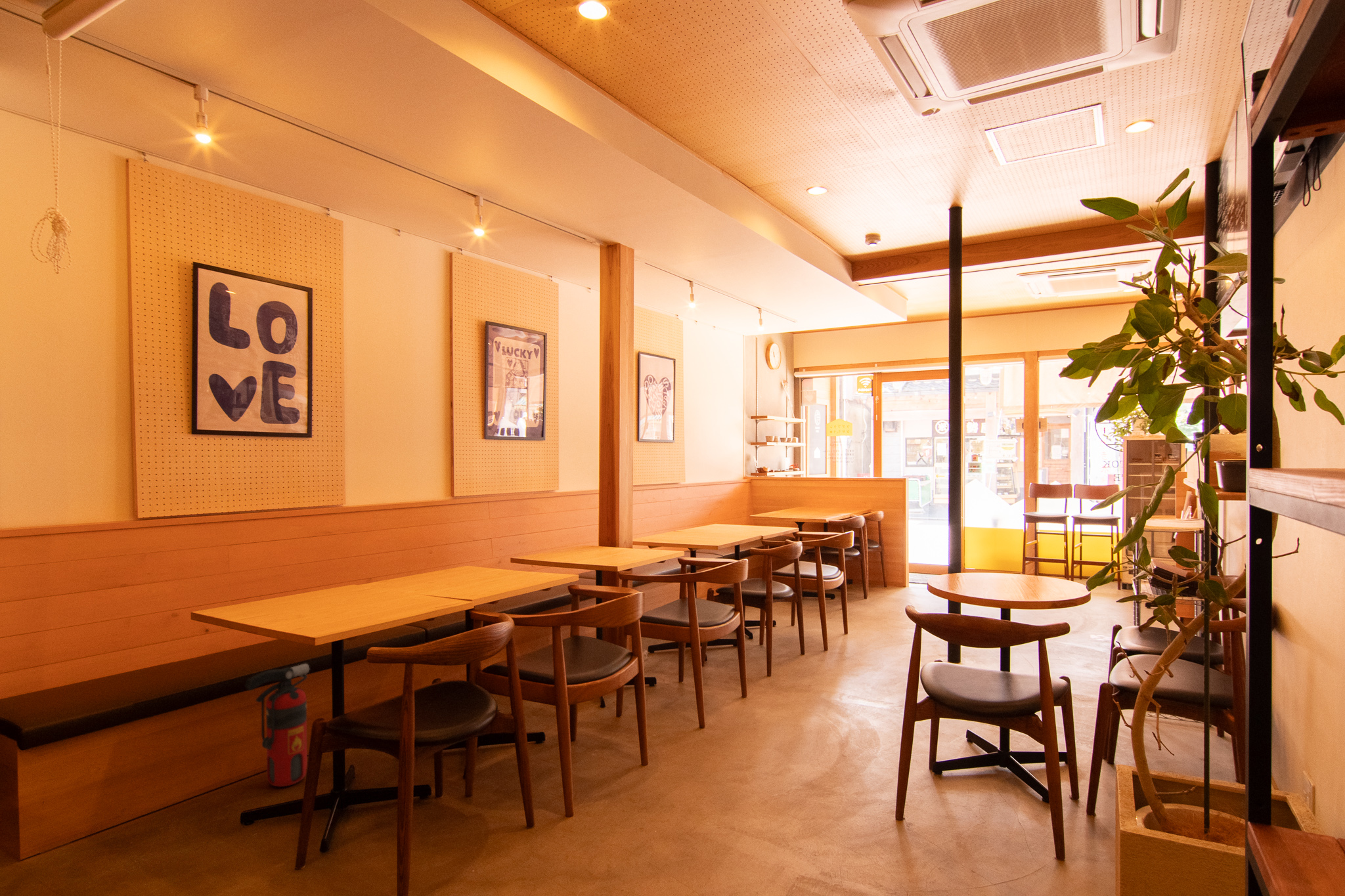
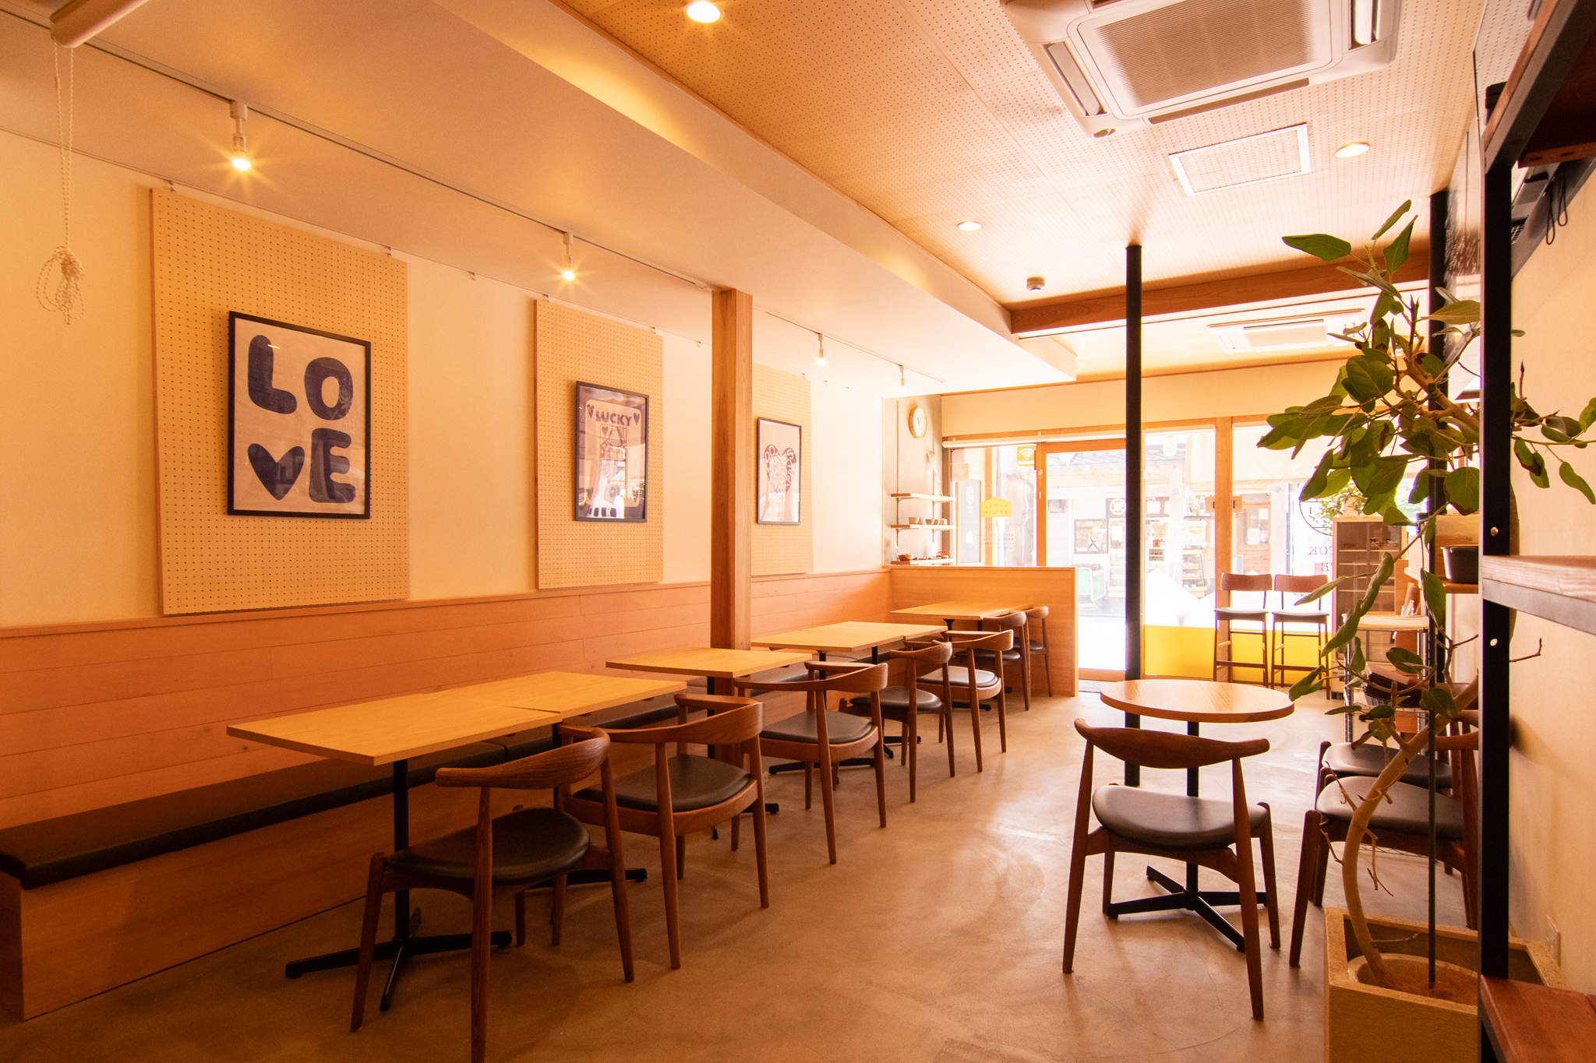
- fire extinguisher (278, 726)
